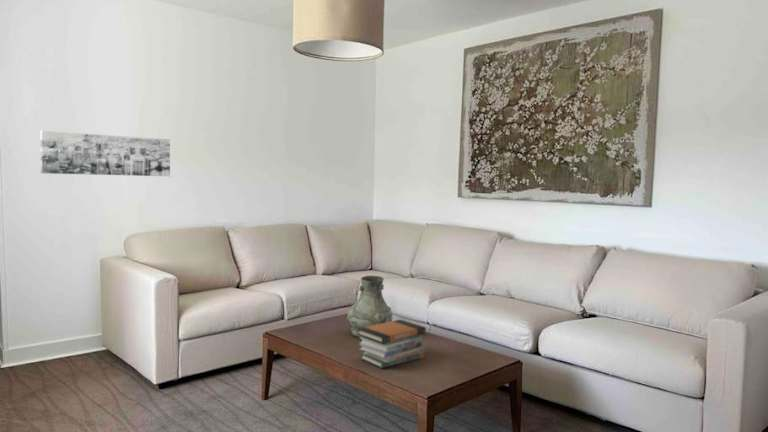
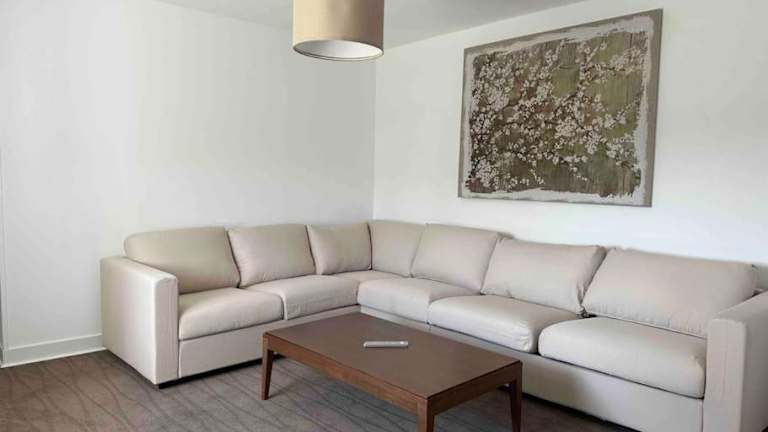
- vase (370, 305)
- book stack (392, 343)
- wall art (109, 155)
